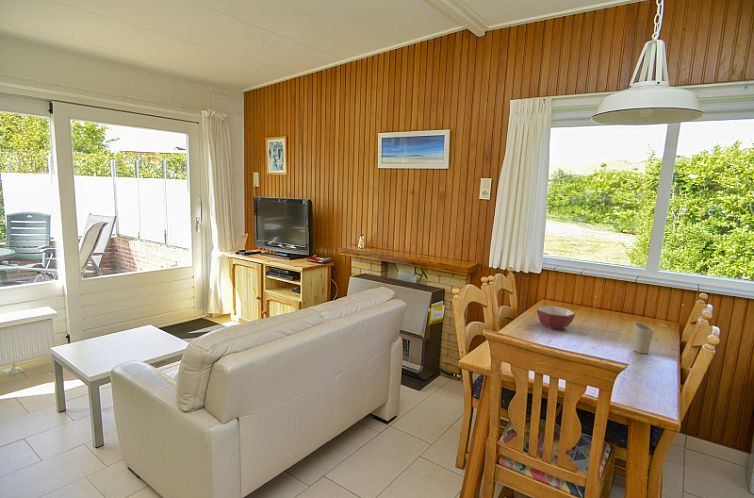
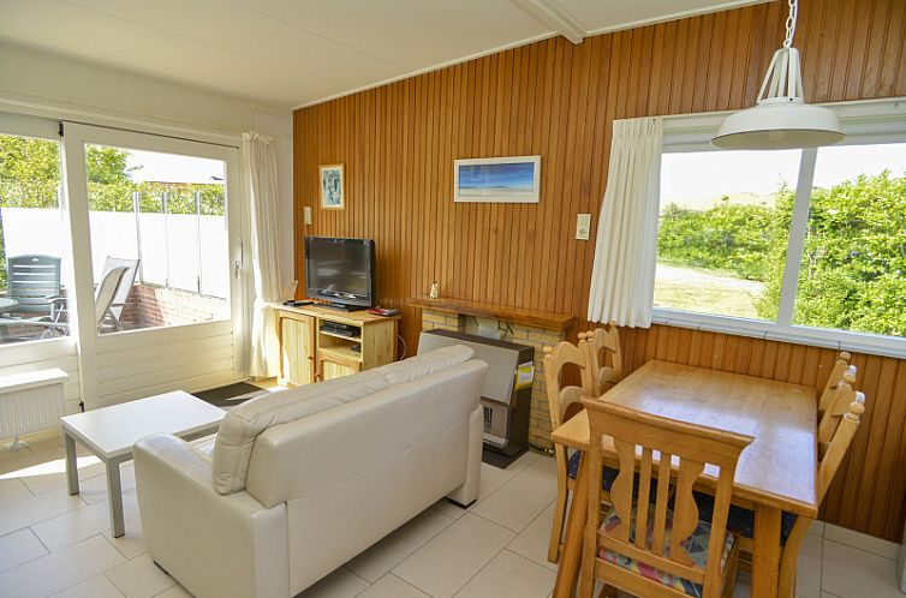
- cup (642, 338)
- bowl (554, 318)
